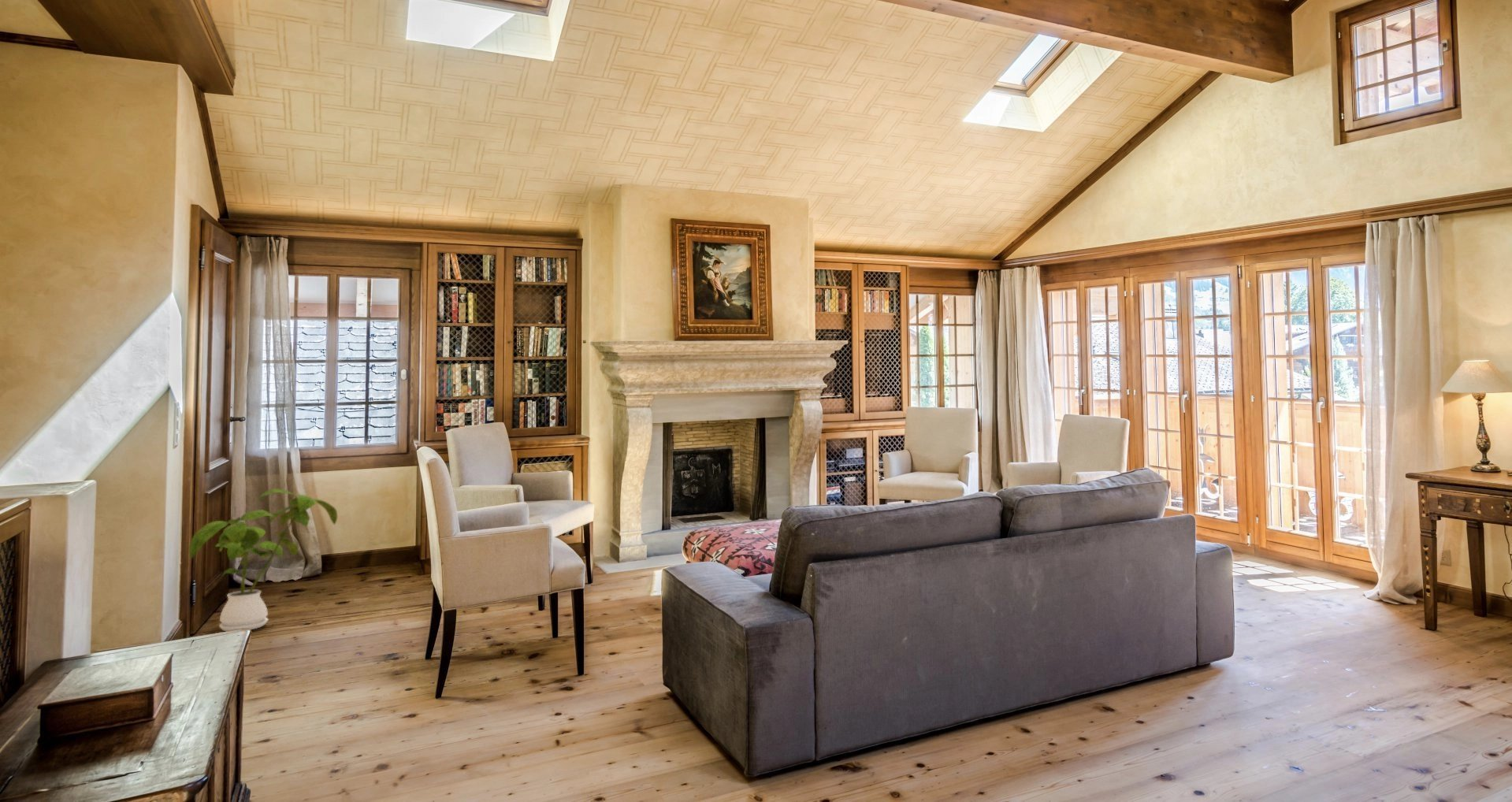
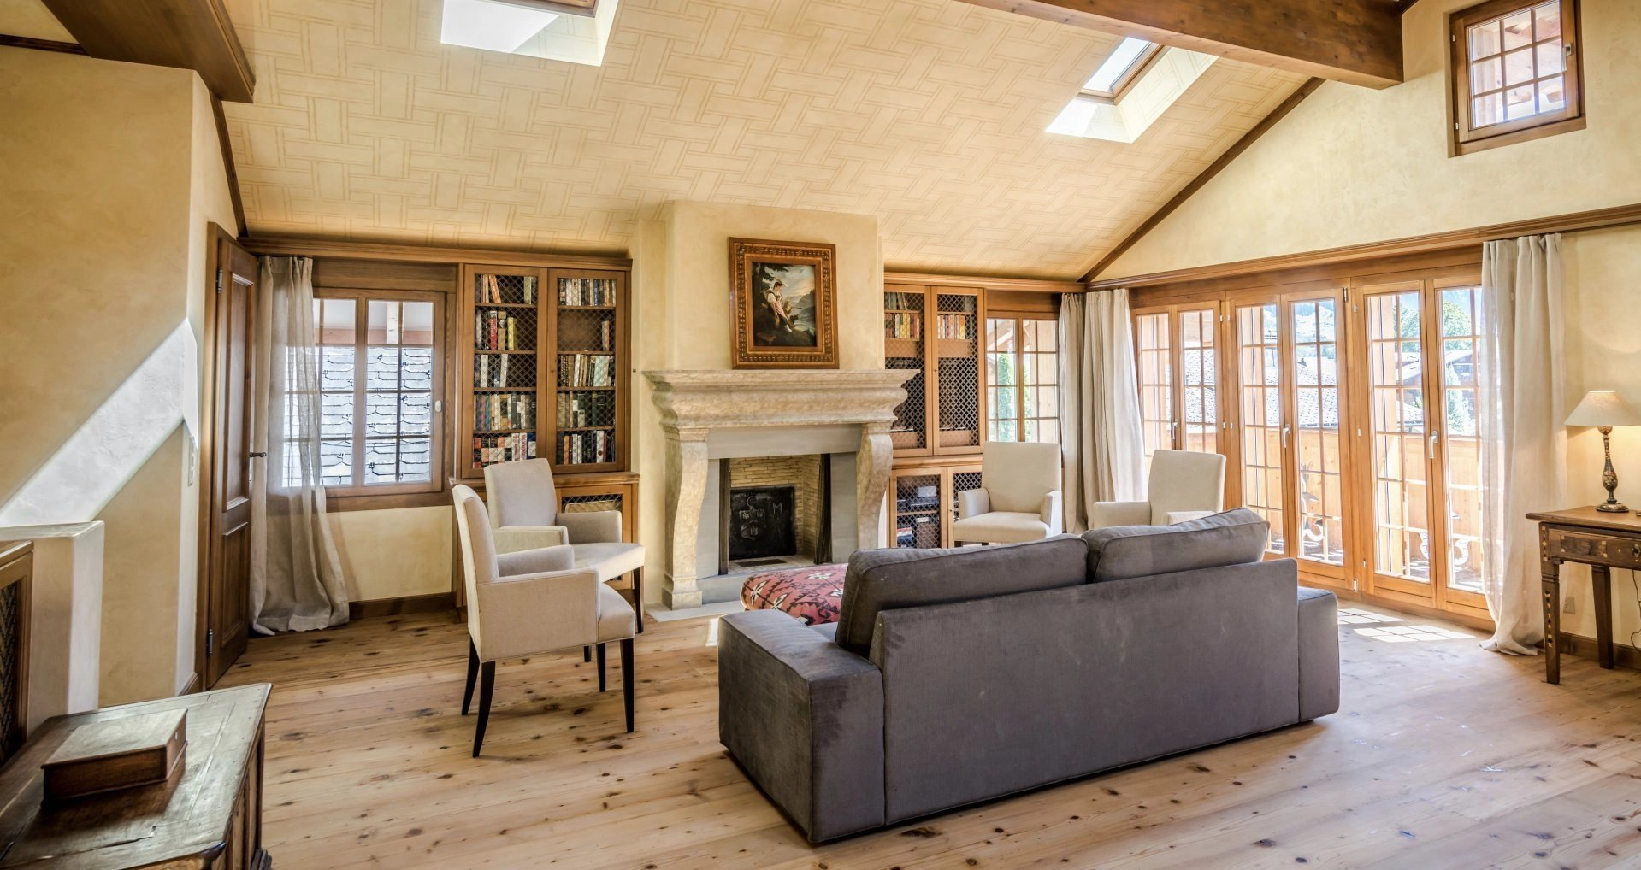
- house plant (271, 555)
